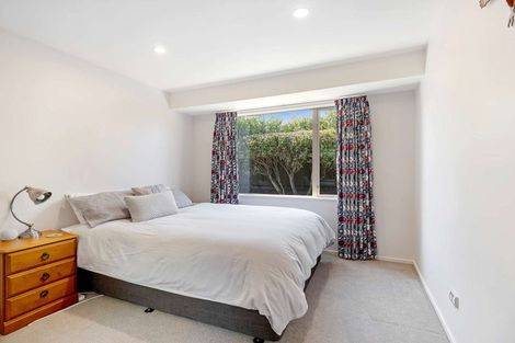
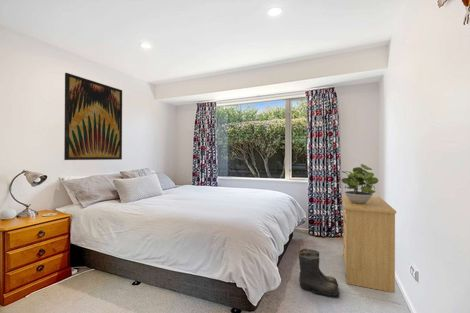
+ wall art (96, 121)
+ boots (318, 270)
+ dresser (364, 235)
+ potted plant (359, 183)
